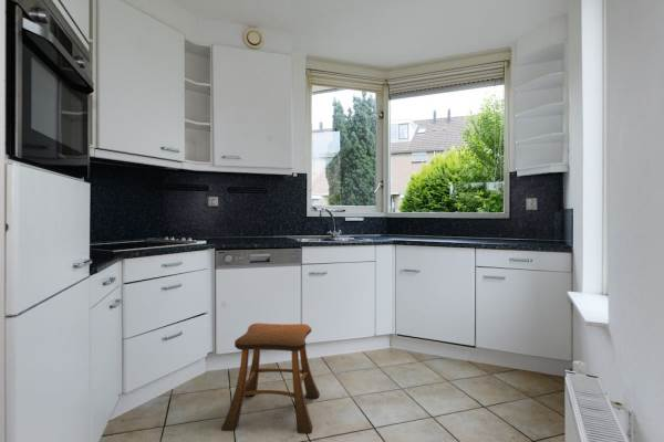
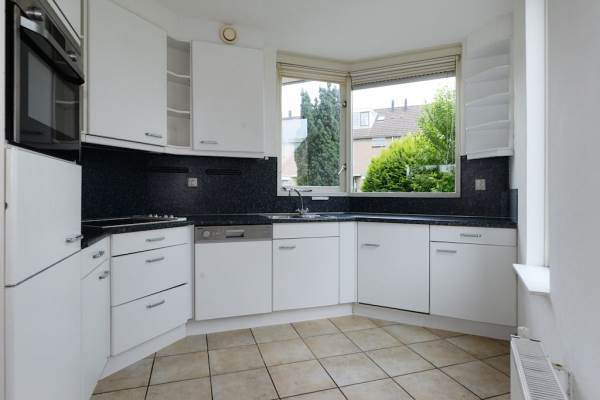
- stool (274, 370)
